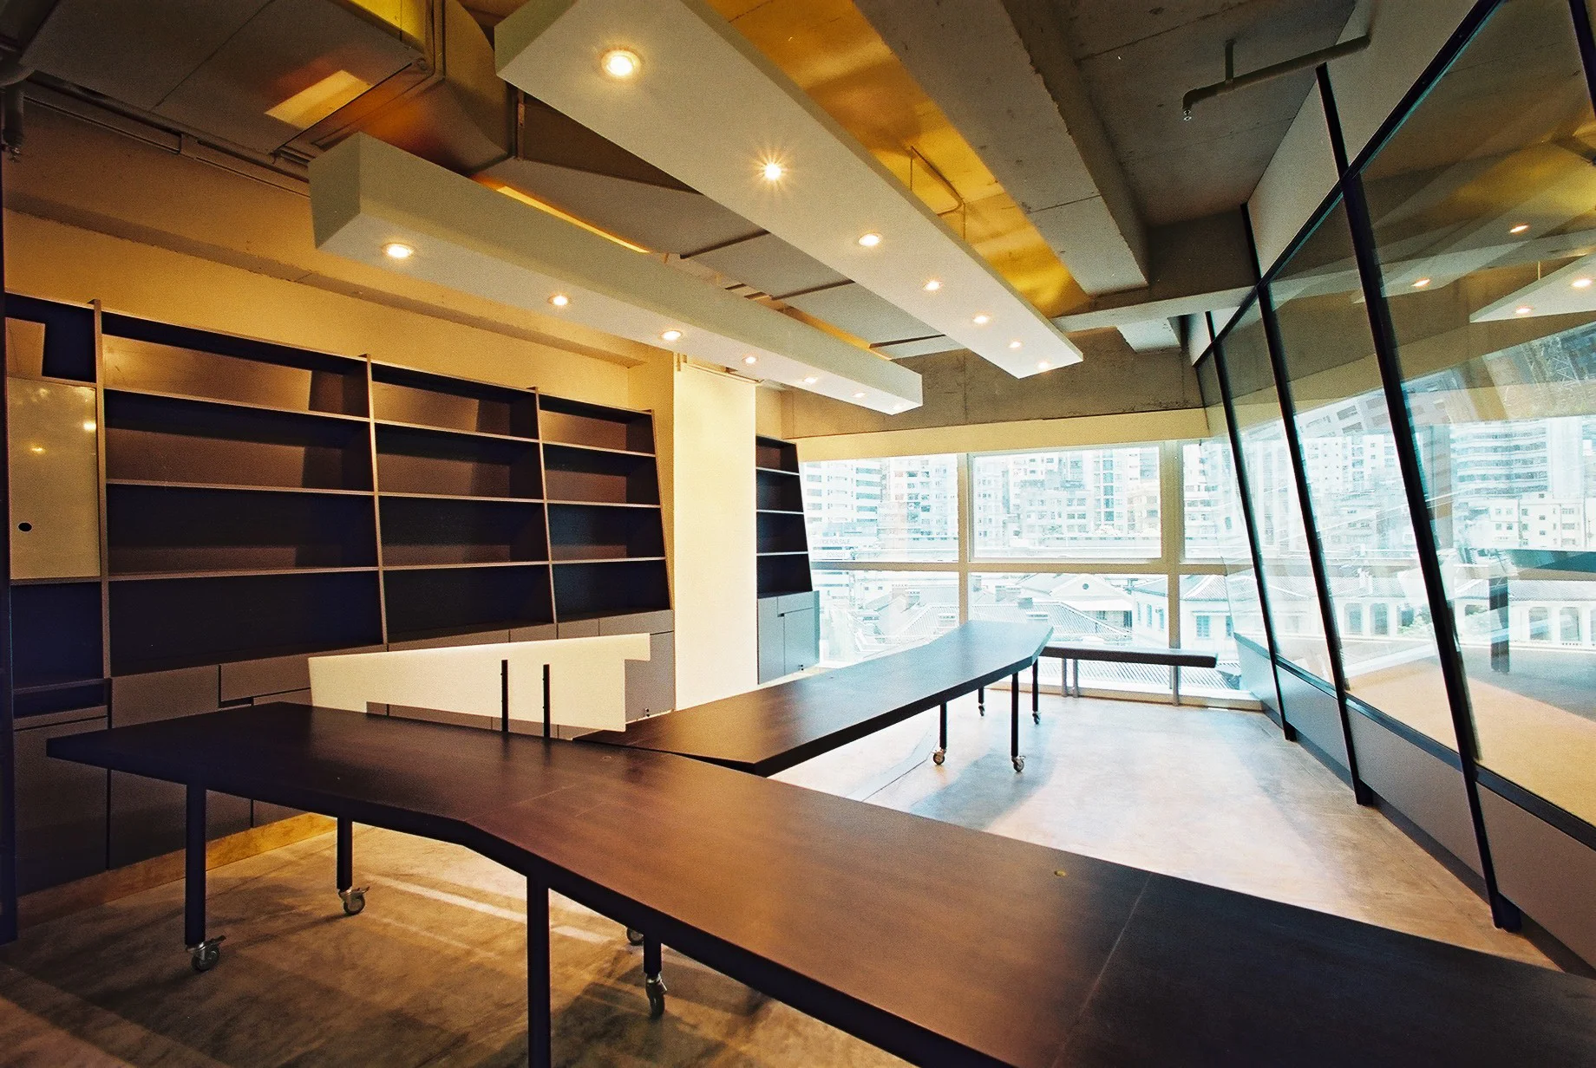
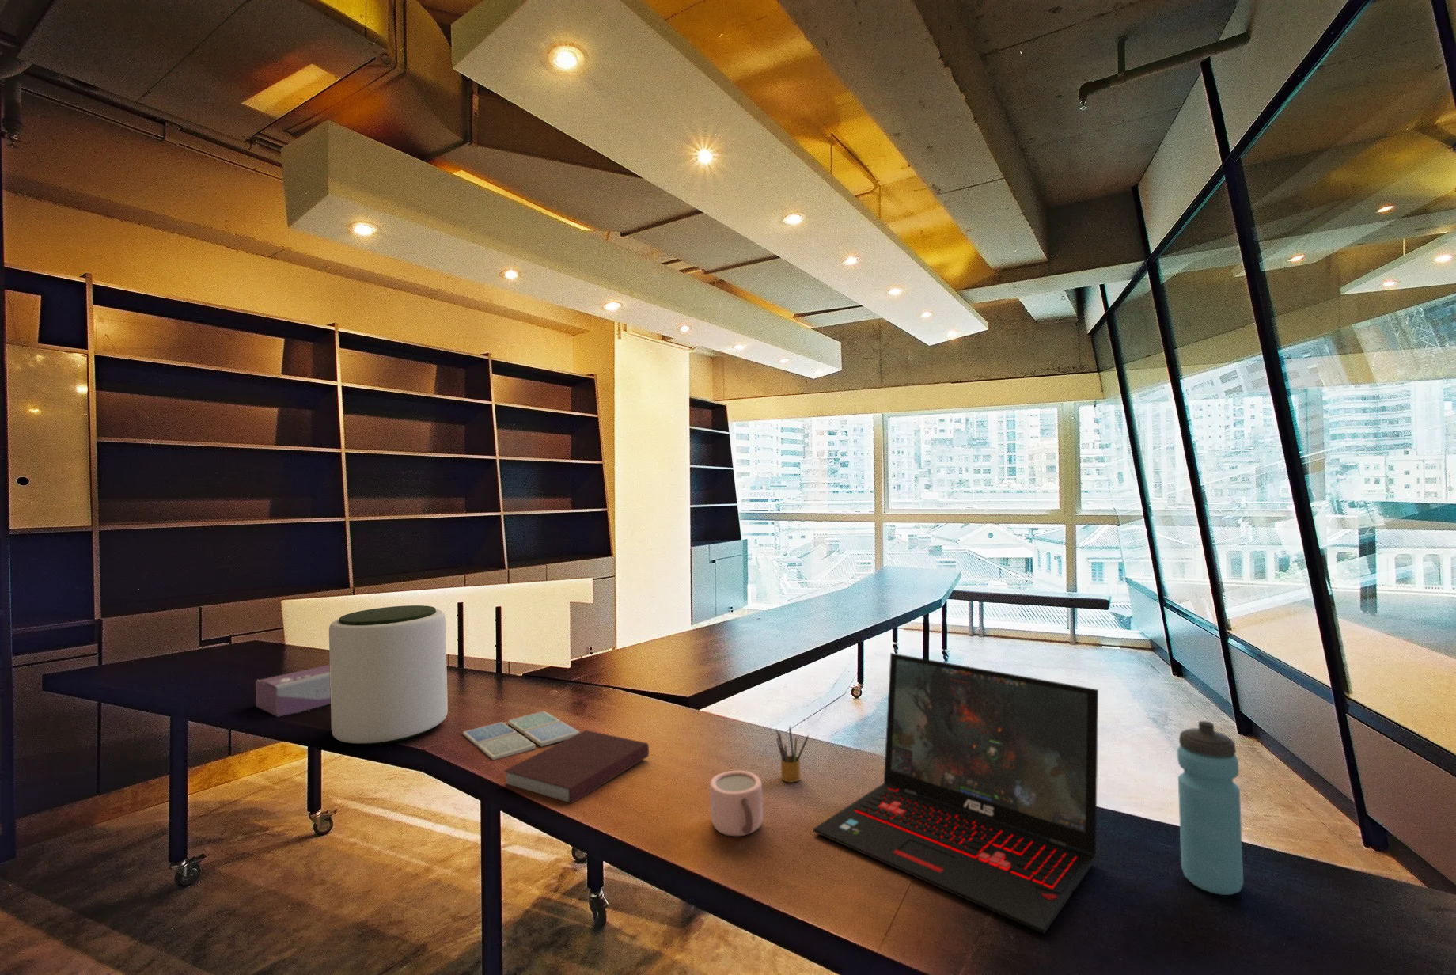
+ plant pot (390, 670)
+ tissue box (318, 686)
+ notebook (579, 763)
+ mug (738, 806)
+ drink coaster (521, 732)
+ laptop (951, 765)
+ water bottle (1208, 802)
+ pencil box (791, 754)
